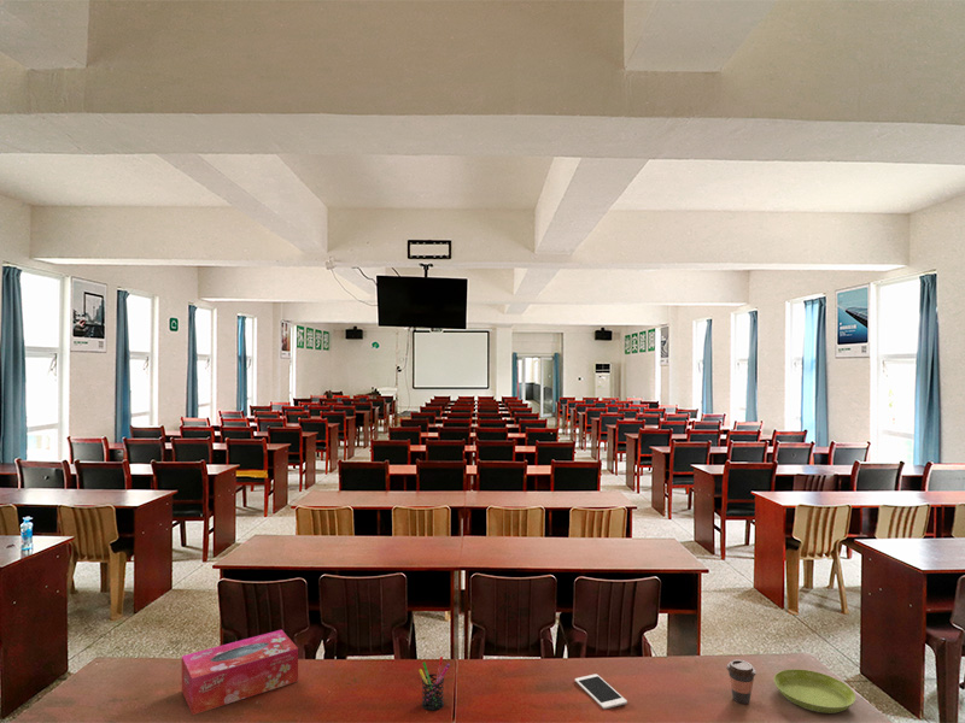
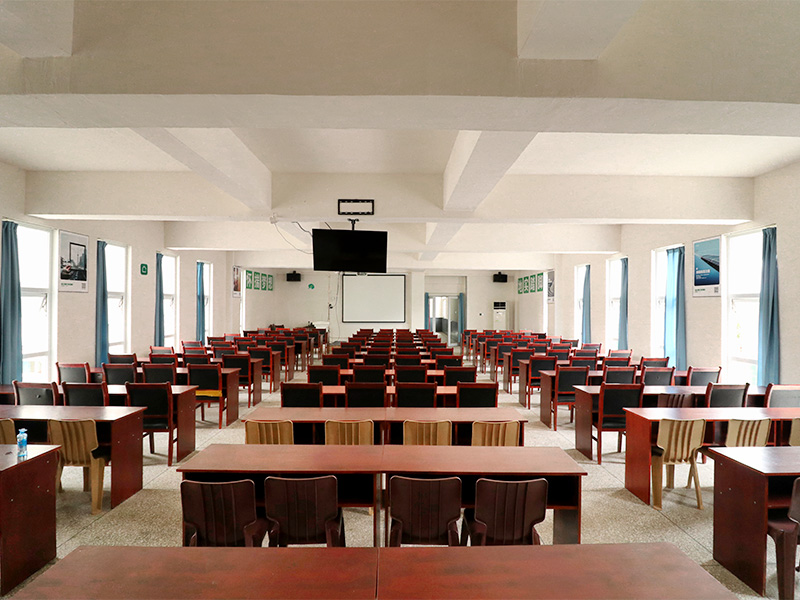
- tissue box (240, 669)
- coffee cup (741, 682)
- cell phone (600, 690)
- saucer (813, 692)
- pen holder (432, 681)
